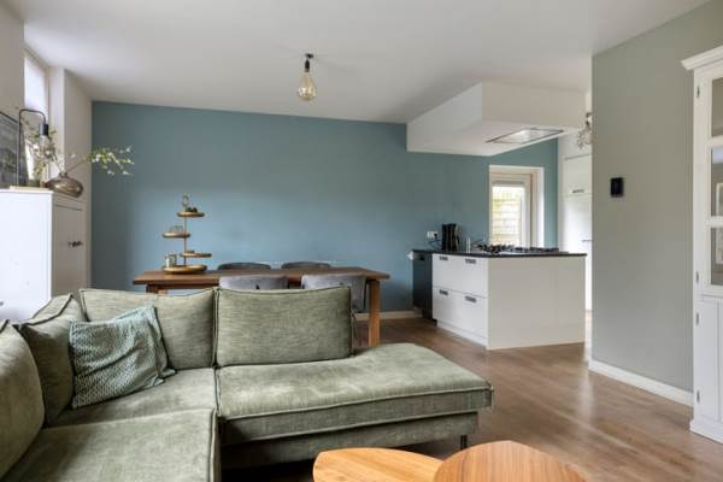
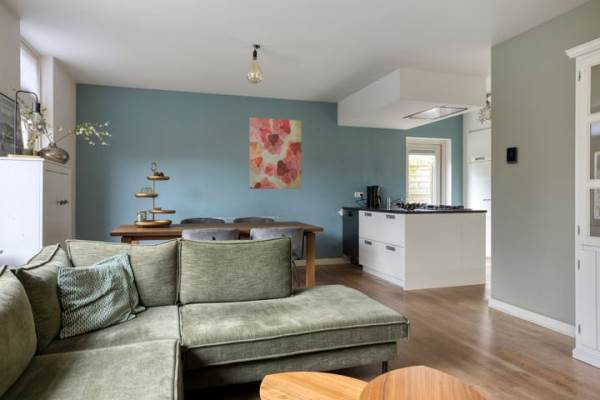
+ wall art (276, 154)
